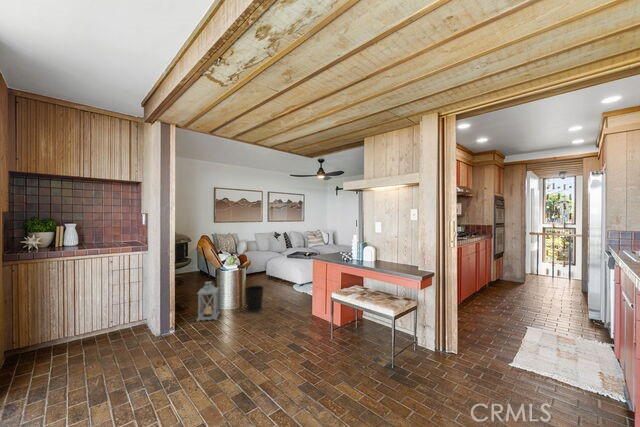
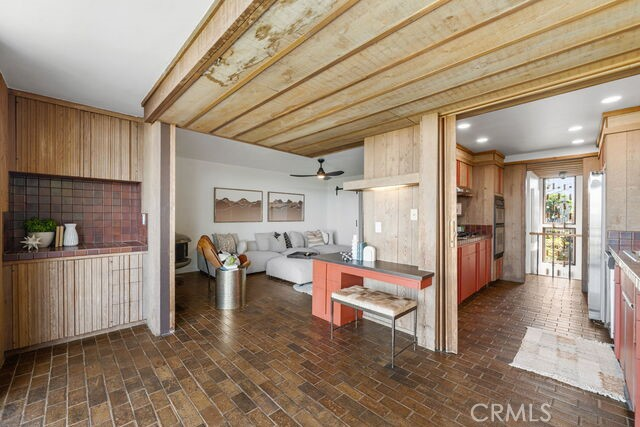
- lantern (208, 299)
- wastebasket (254, 298)
